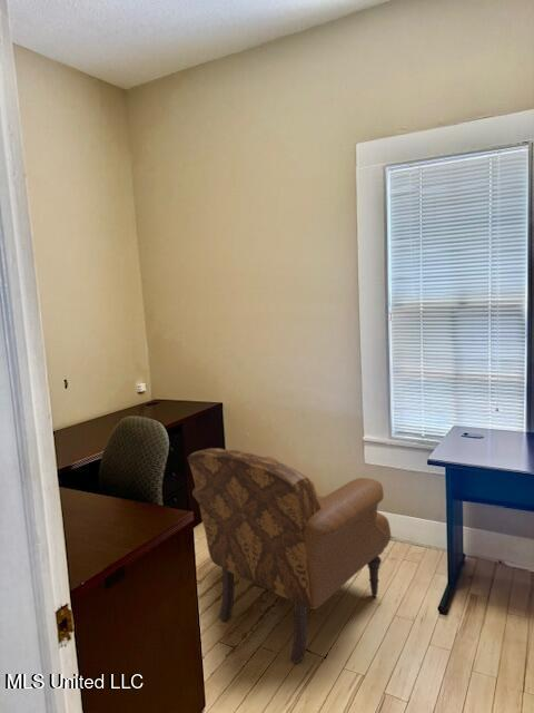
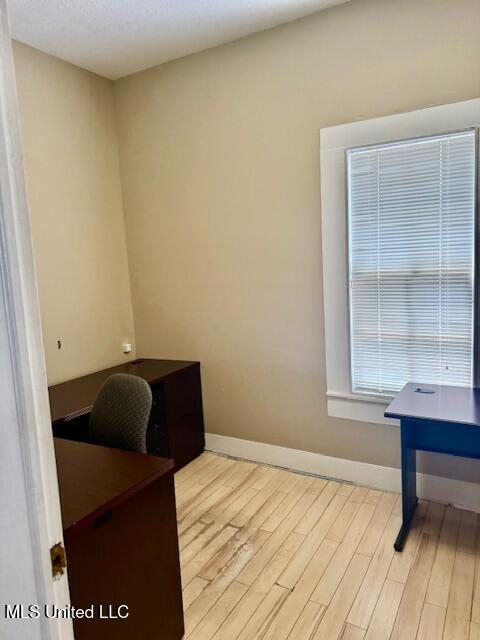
- armchair (293, 520)
